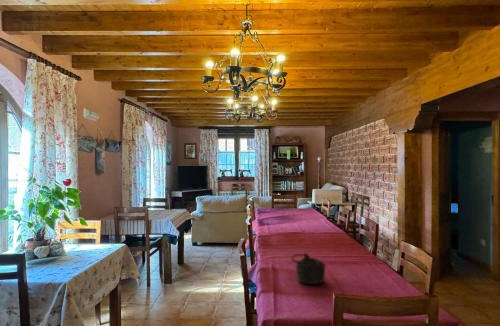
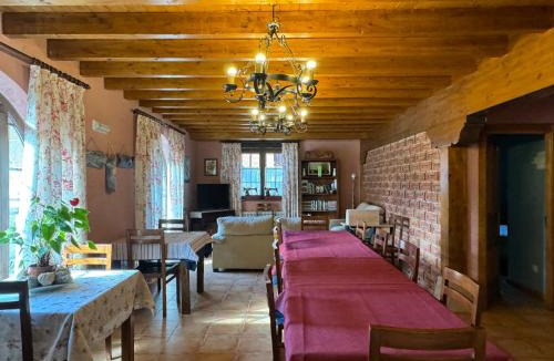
- teapot (308, 267)
